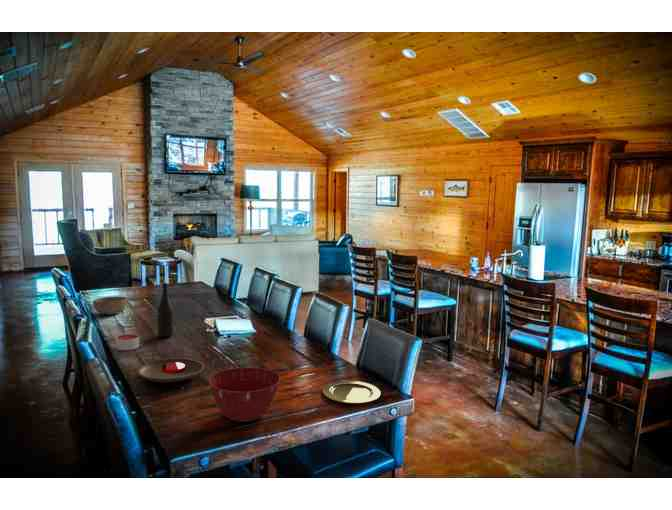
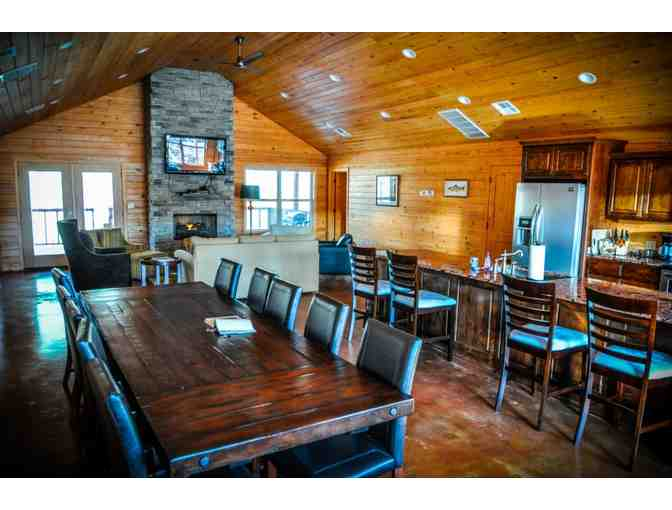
- candle (127, 341)
- mixing bowl (244, 396)
- plate (171, 371)
- bowl (110, 306)
- wine bottle (165, 309)
- plate (351, 391)
